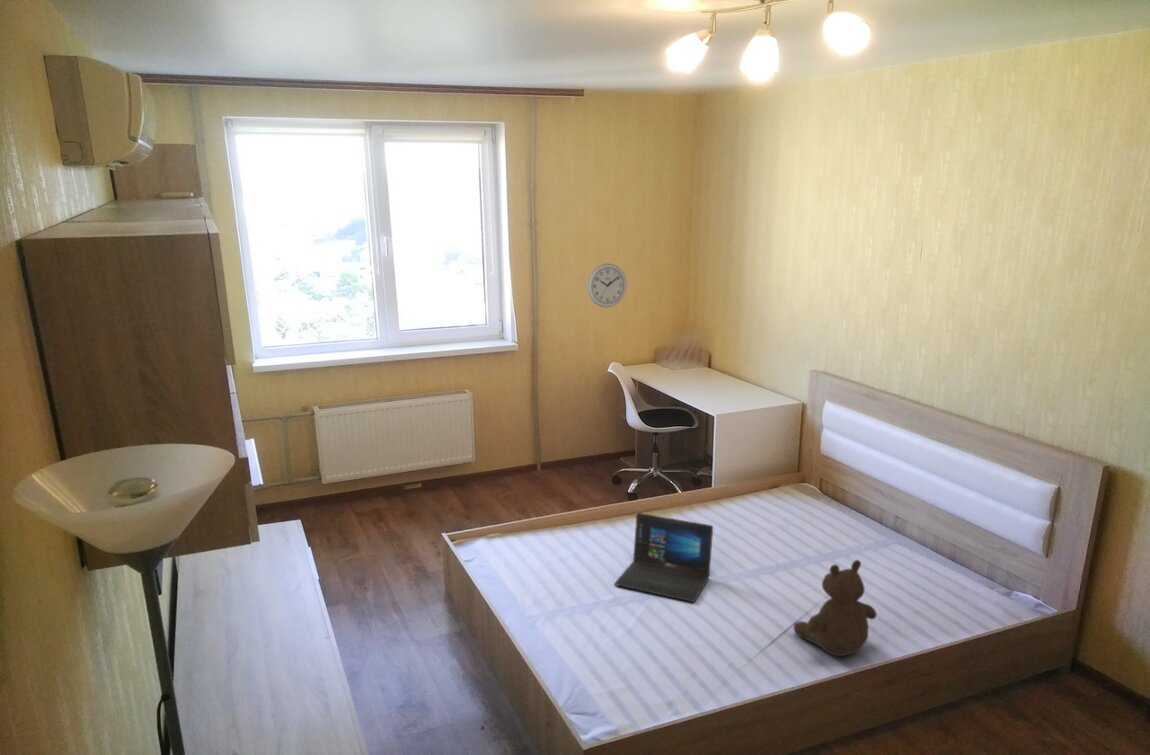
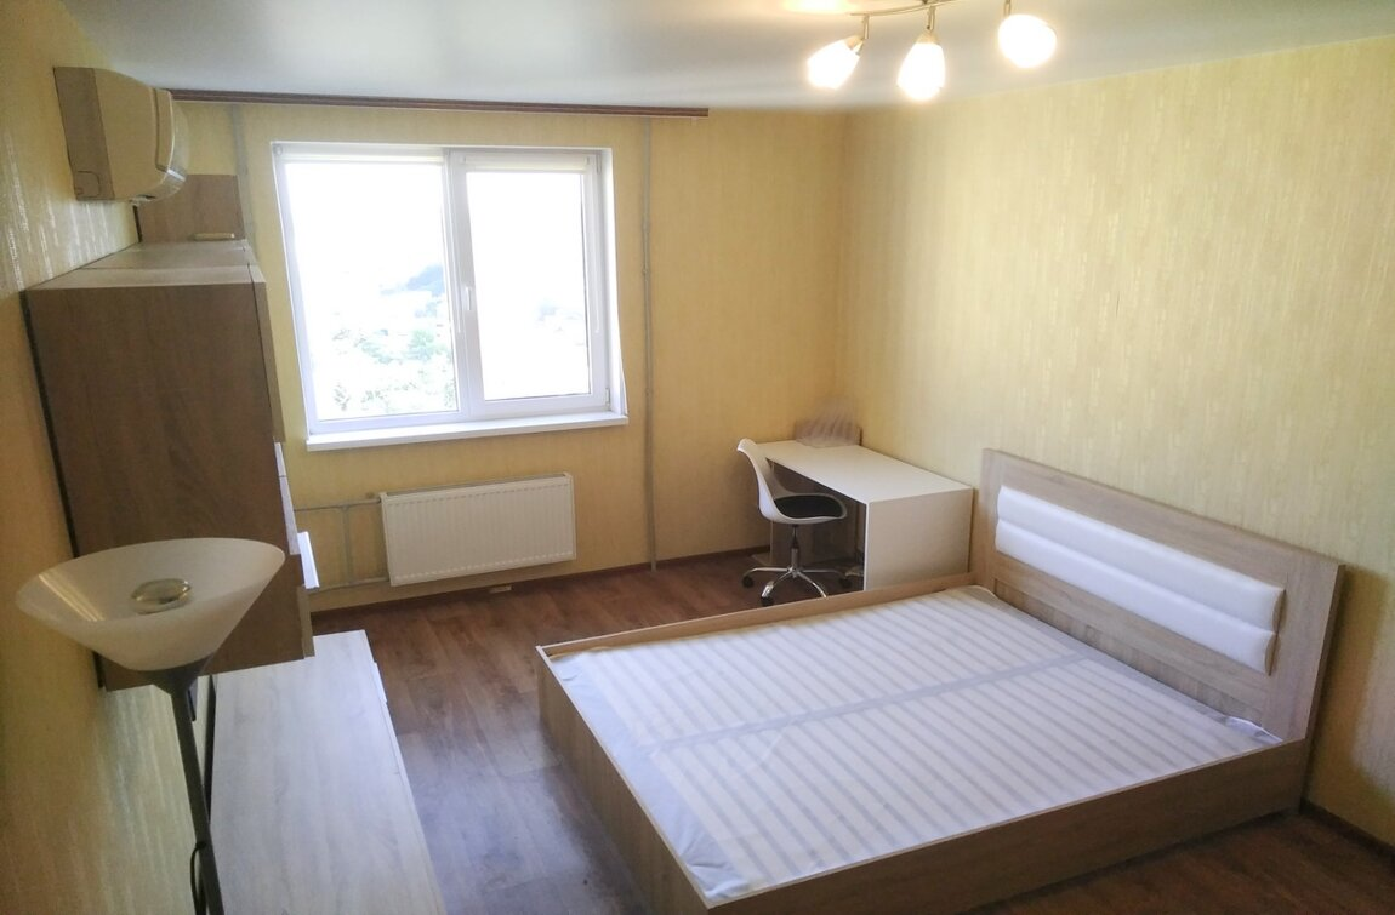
- stuffed bear (833, 601)
- laptop (663, 555)
- wall clock (607, 285)
